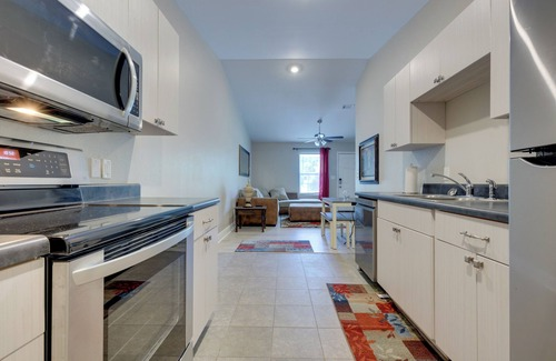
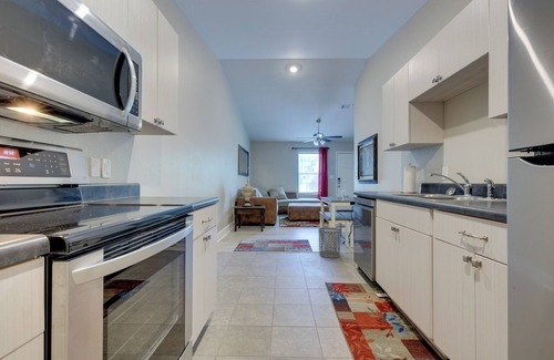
+ waste bin (329, 241)
